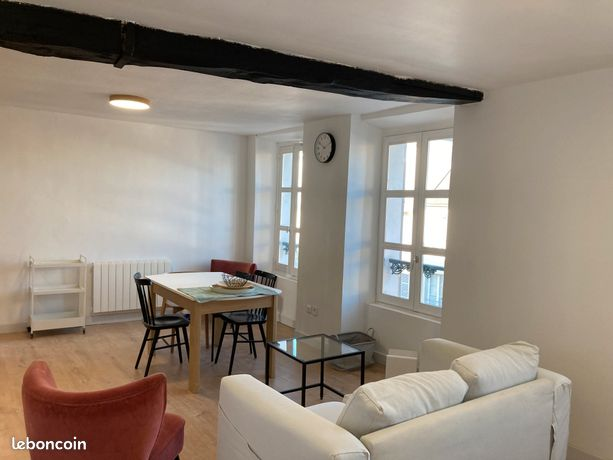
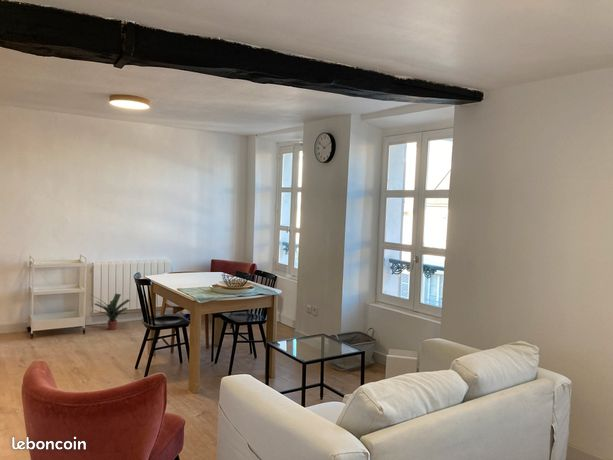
+ potted plant (109, 310)
